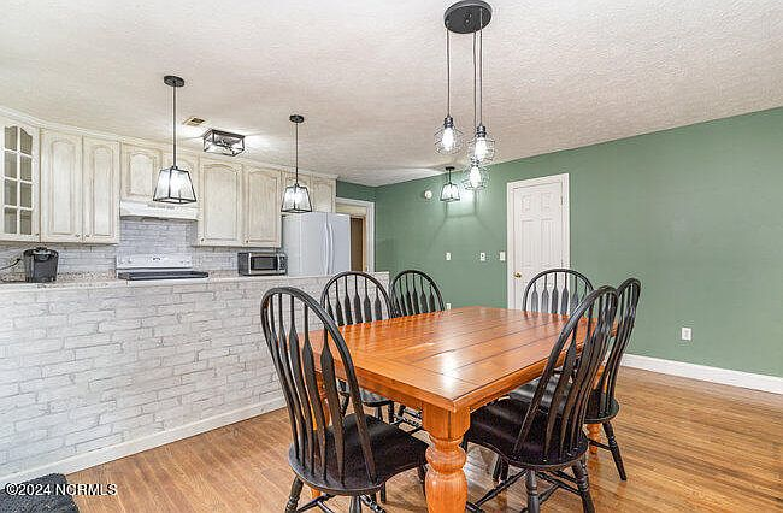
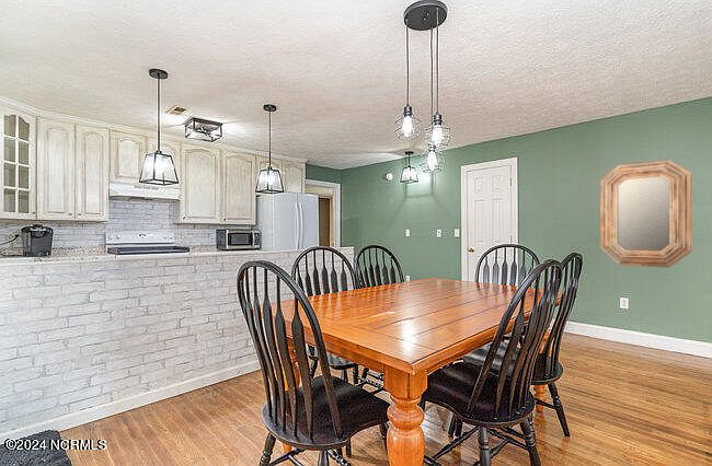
+ home mirror (642, 213)
